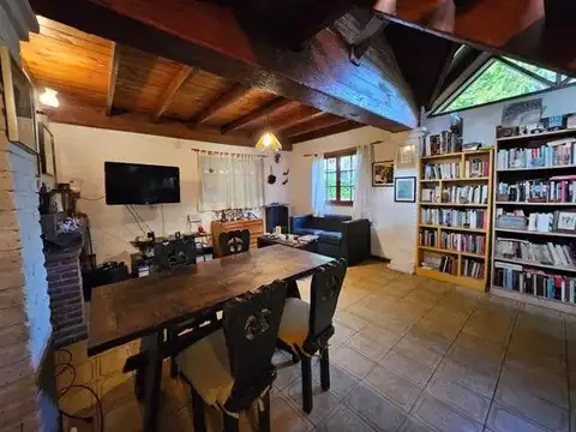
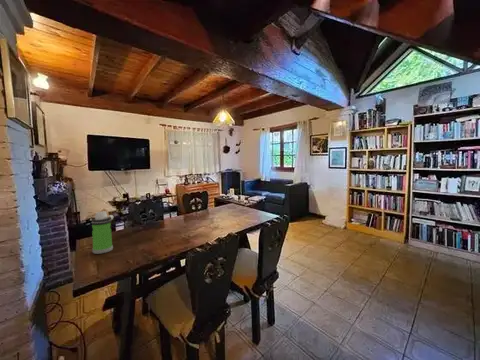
+ water bottle (102, 231)
